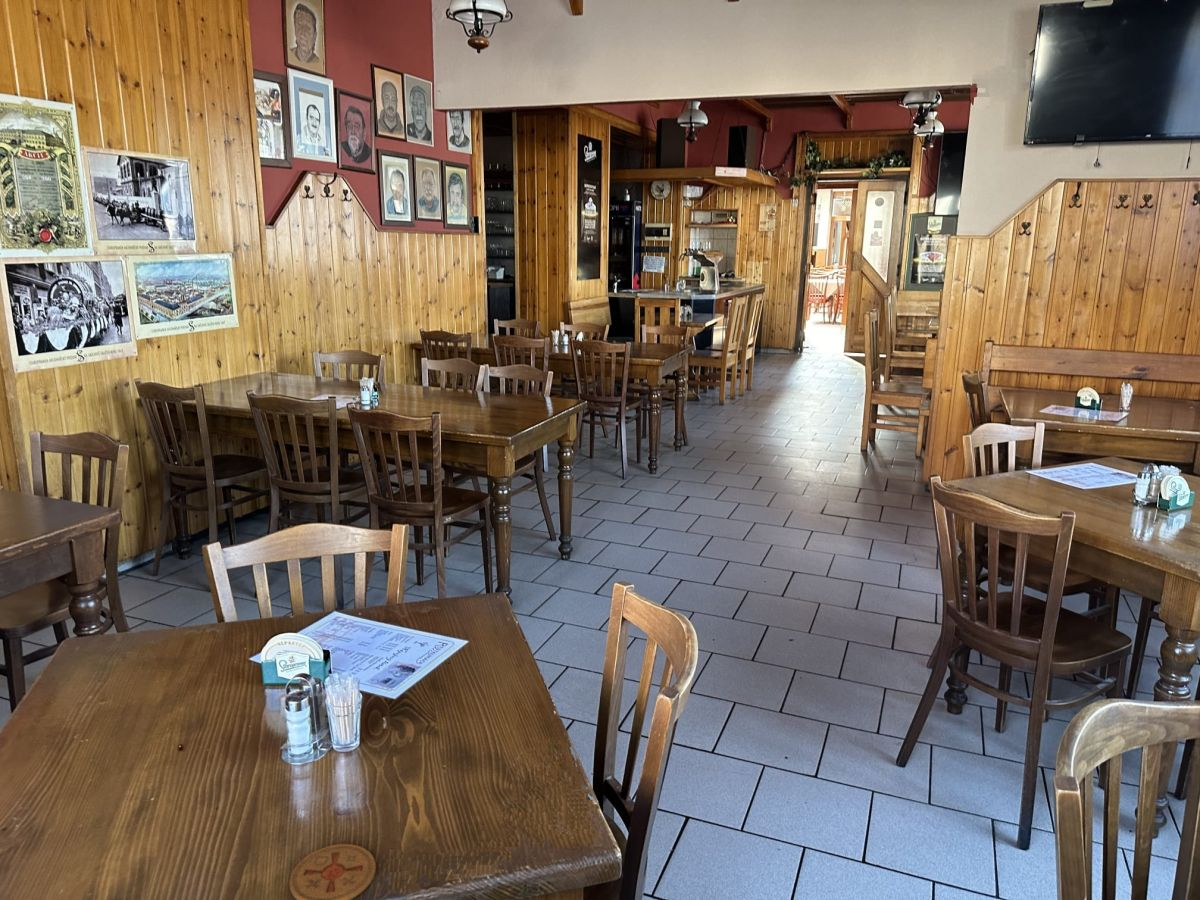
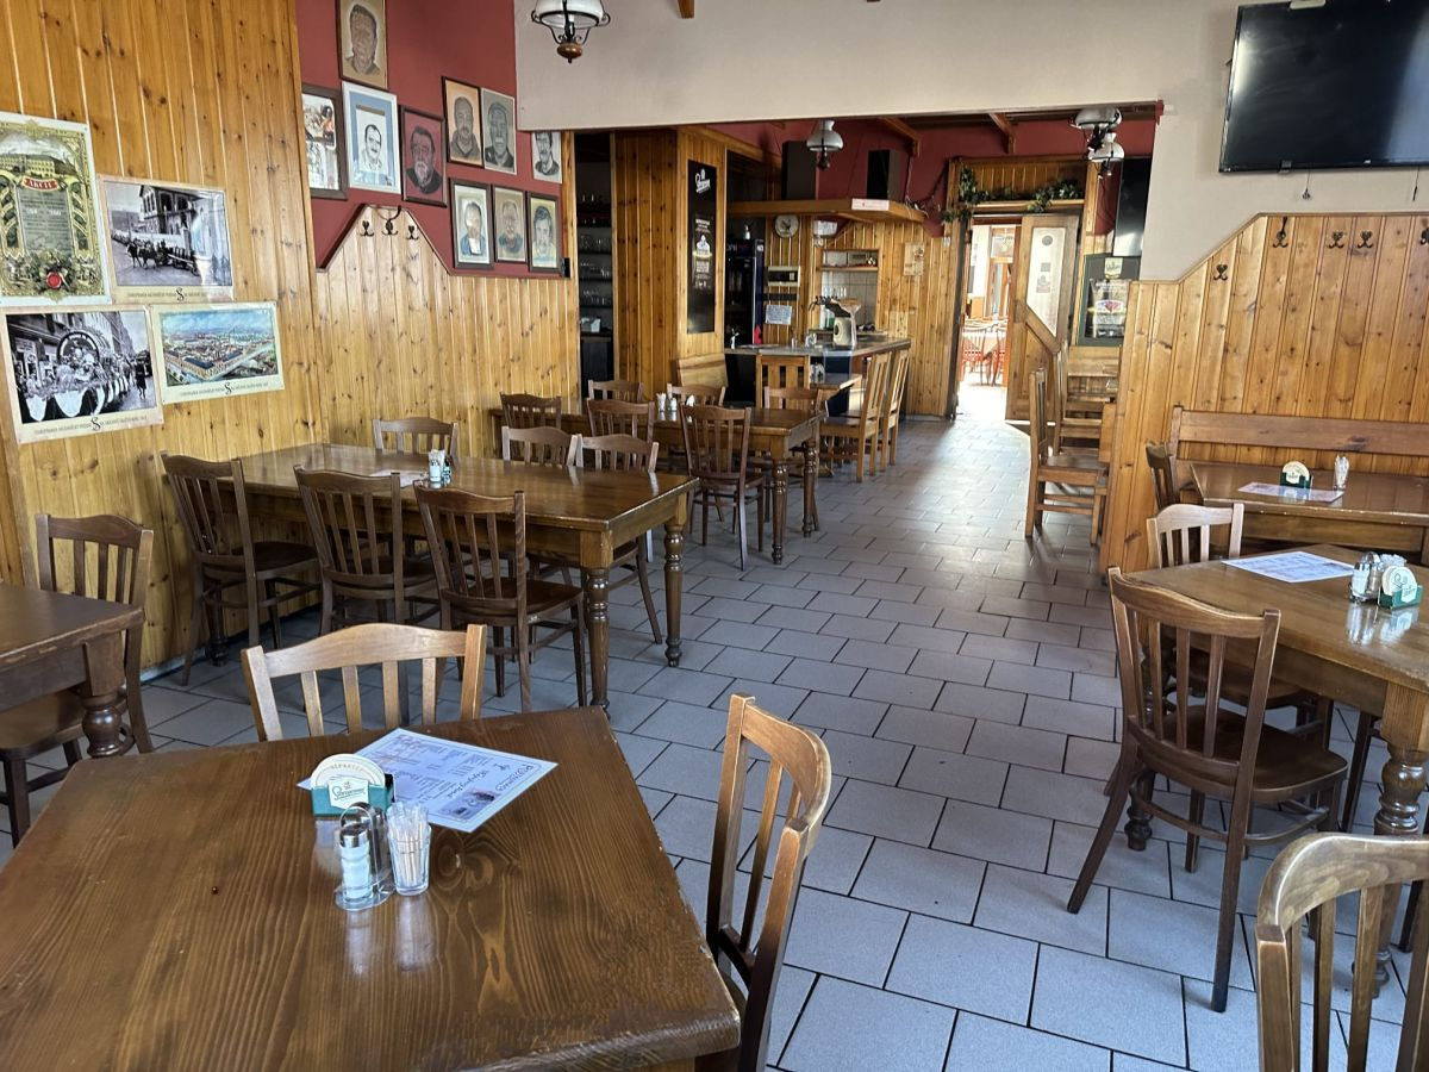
- coaster (333, 873)
